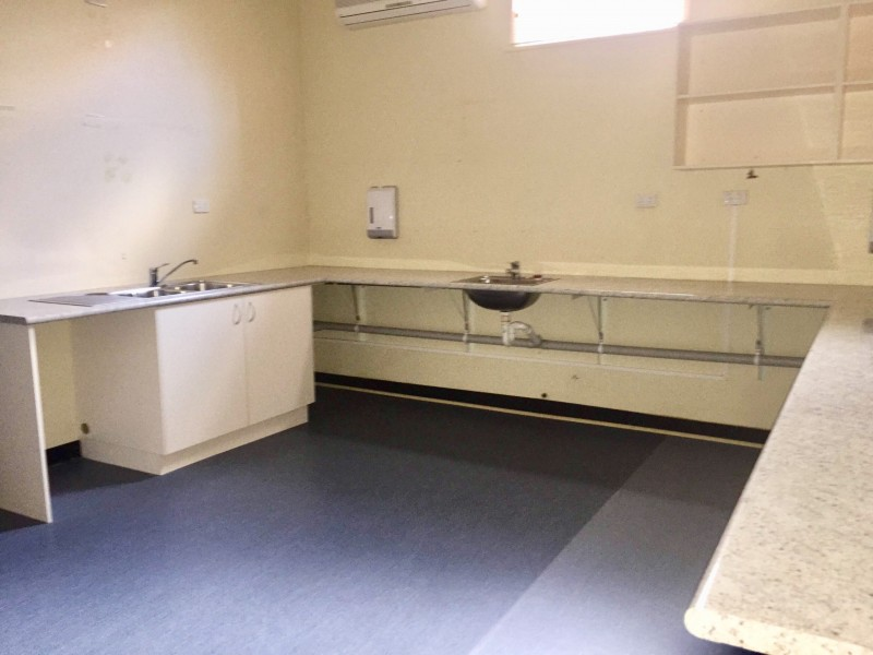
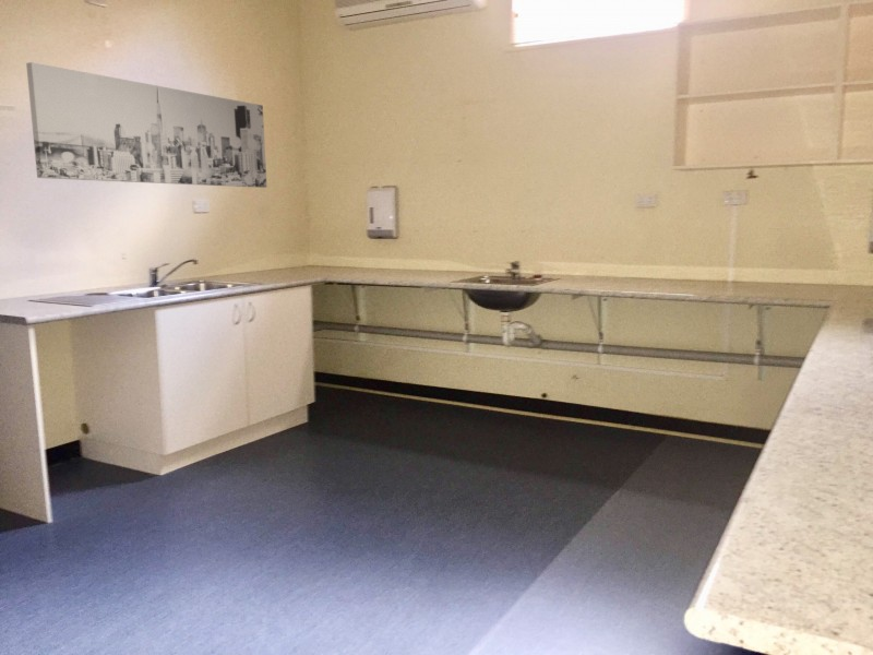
+ wall art (167, 135)
